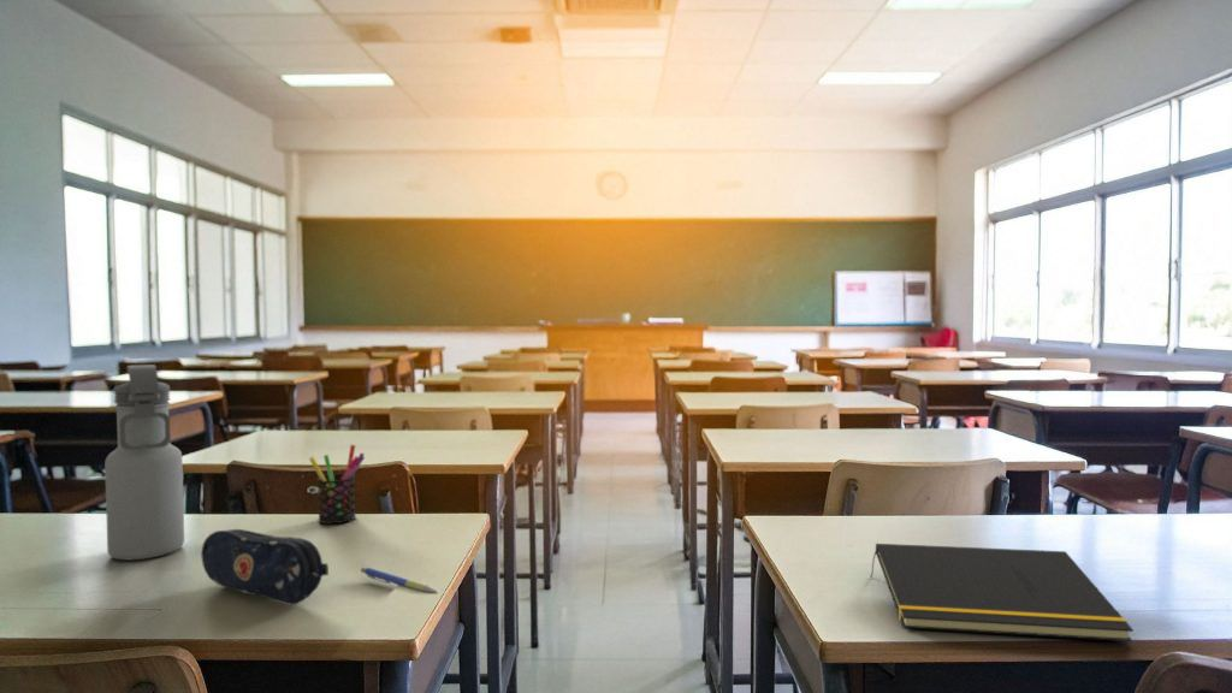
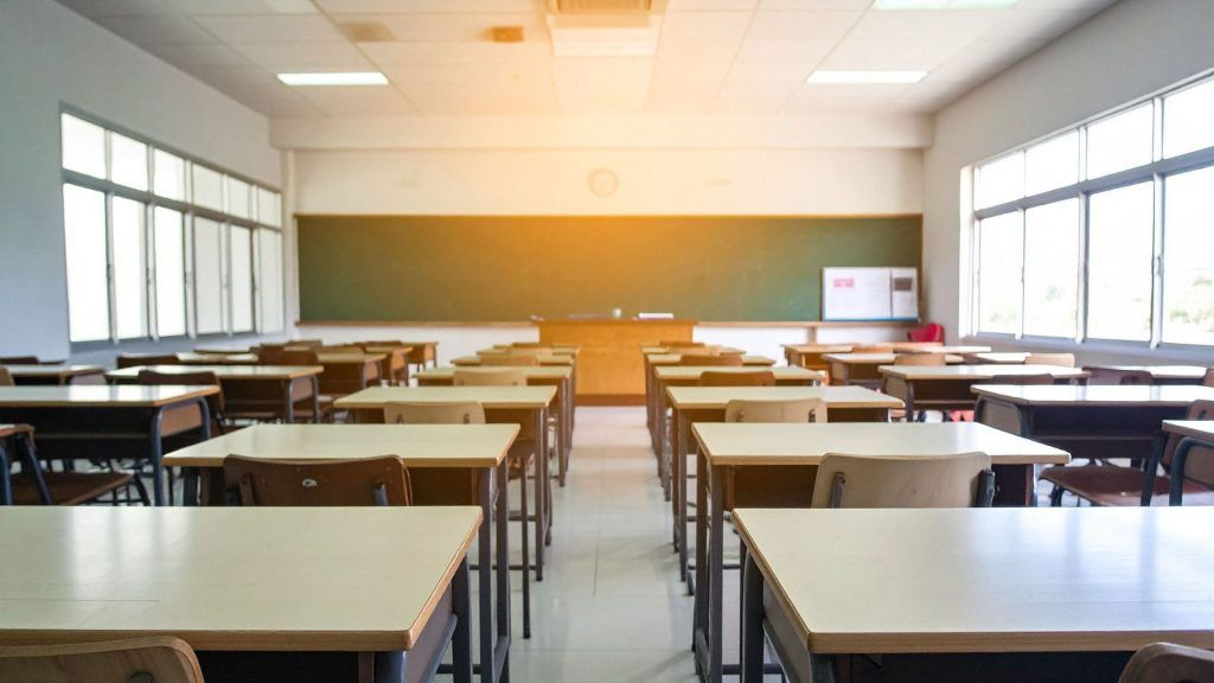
- pencil case (259, 563)
- pen (398, 580)
- pen holder (336, 481)
- notepad (989, 586)
- water bottle (144, 458)
